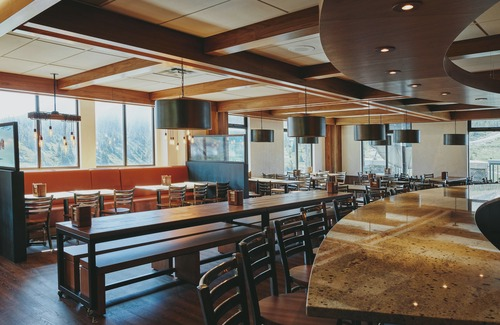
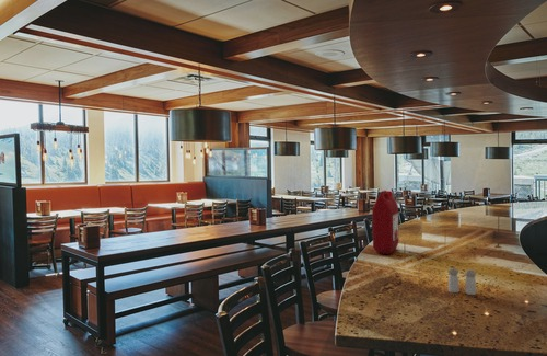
+ ketchup jug (385, 220)
+ salt and pepper shaker (457, 280)
